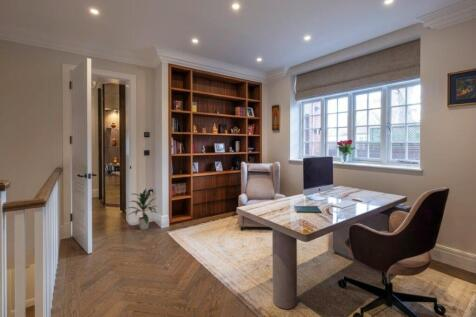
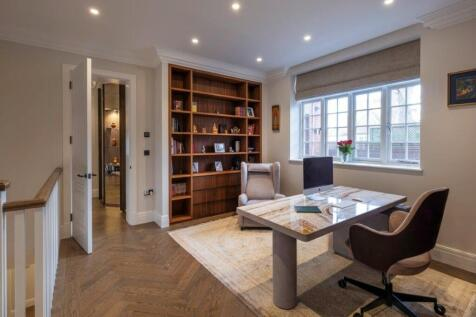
- indoor plant (143, 208)
